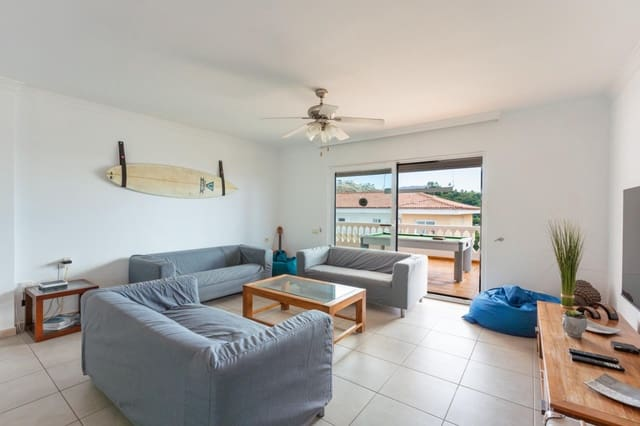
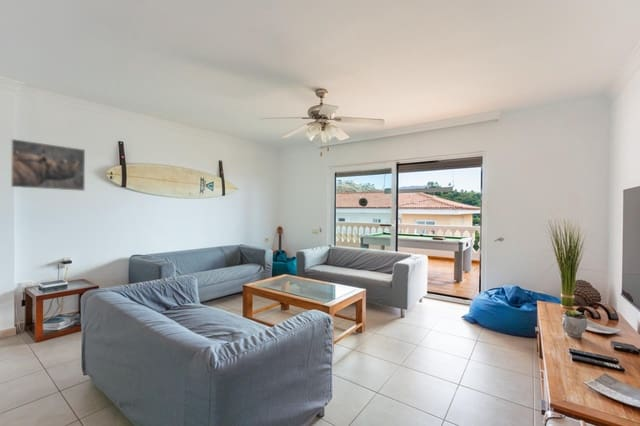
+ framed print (50, 166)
